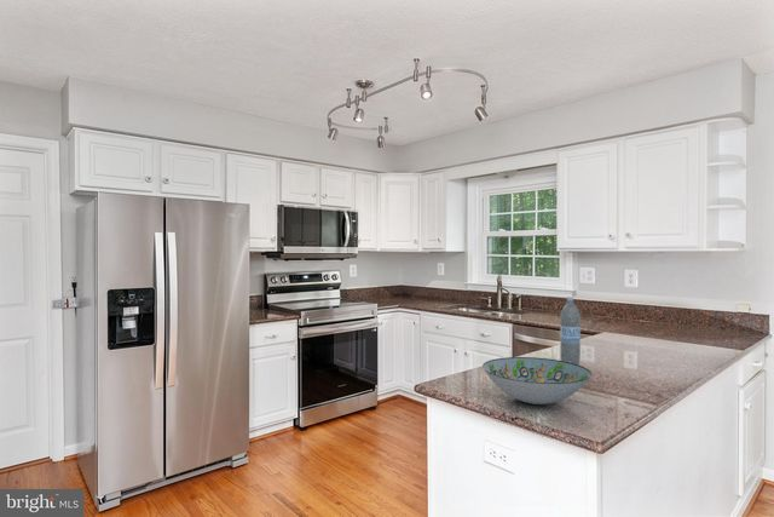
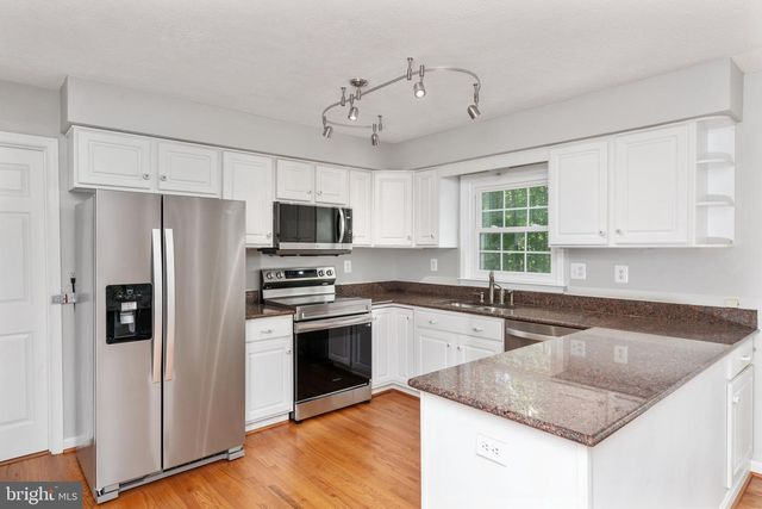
- water bottle (570, 331)
- decorative bowl (535, 384)
